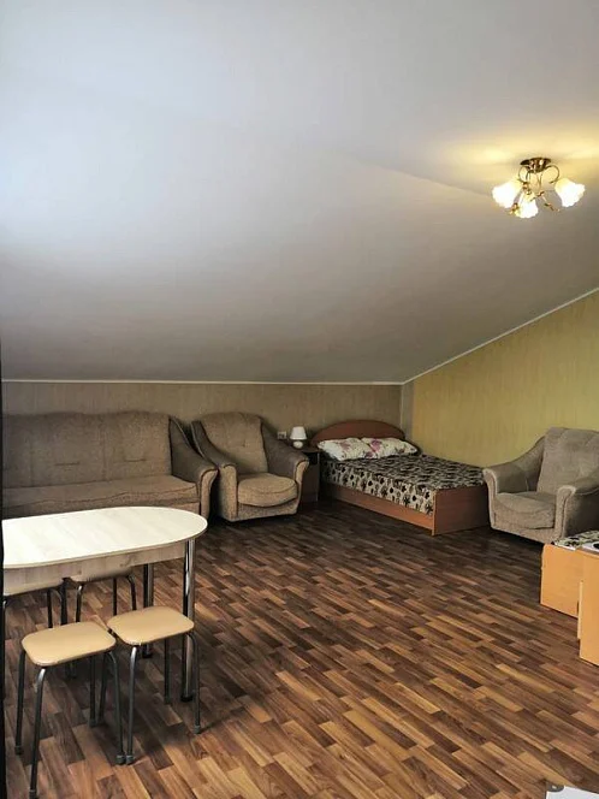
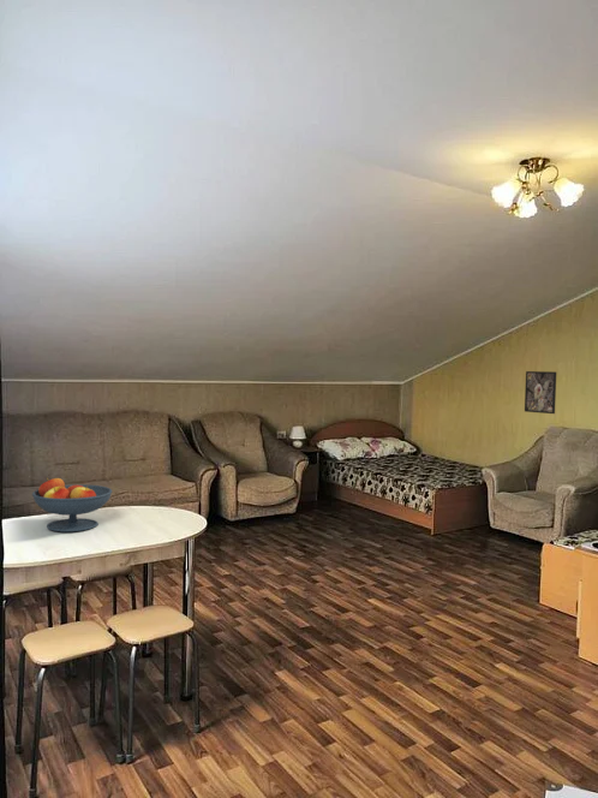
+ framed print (539, 392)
+ fruit bowl (72, 502)
